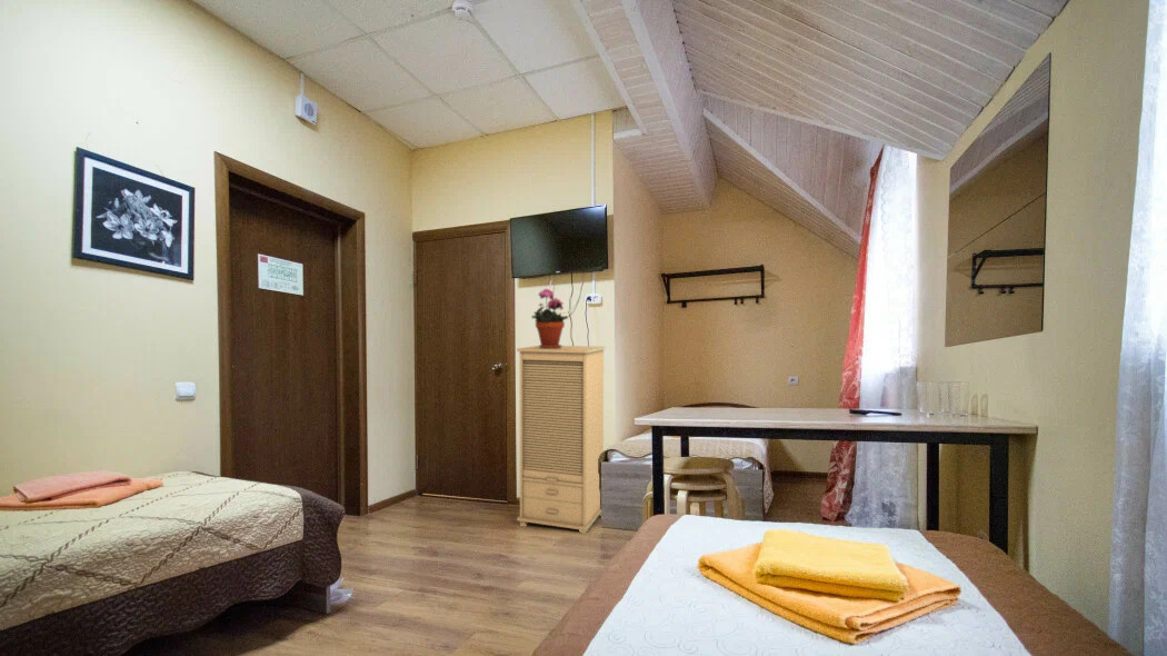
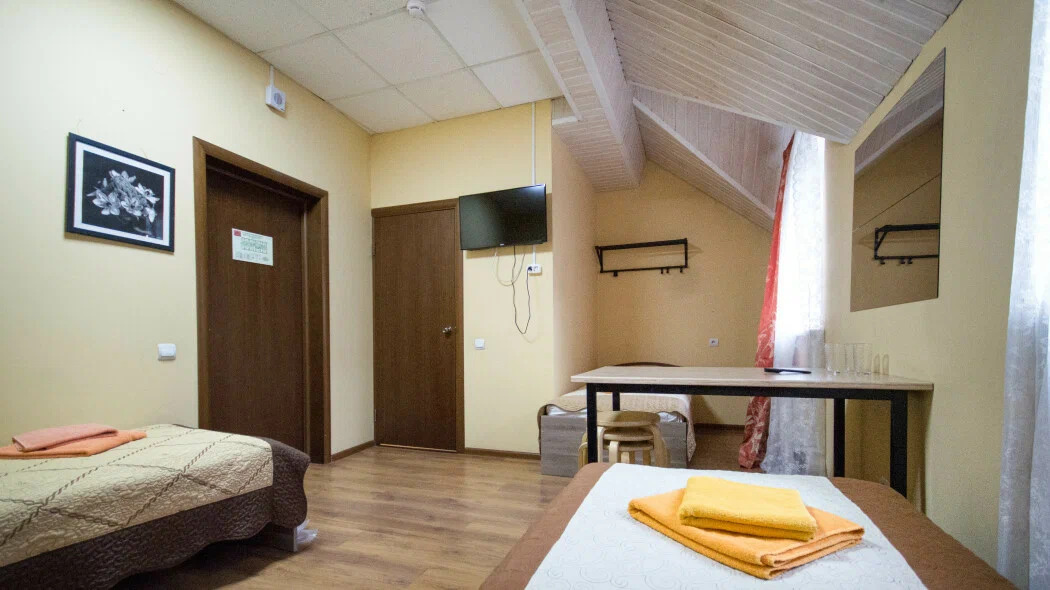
- cabinet (562, 434)
- potted plant (549, 318)
